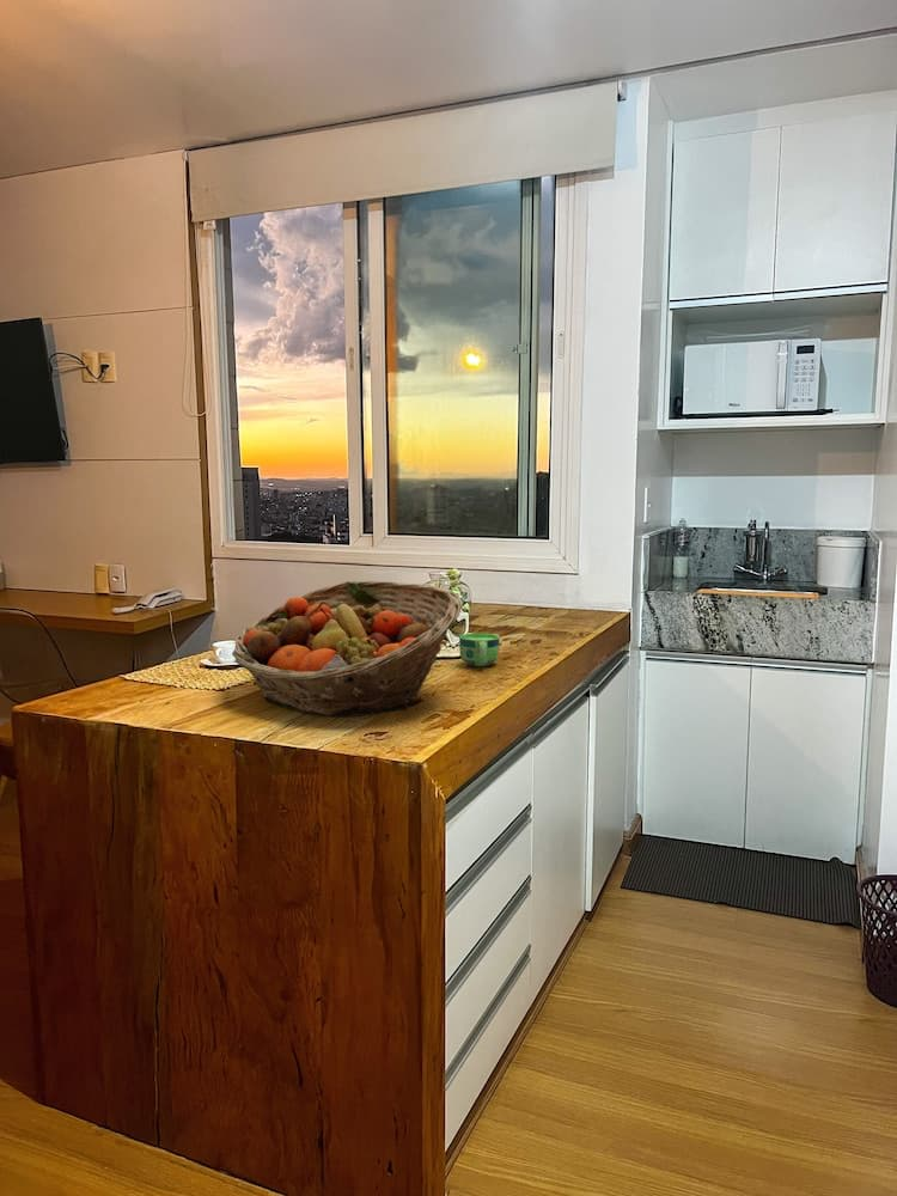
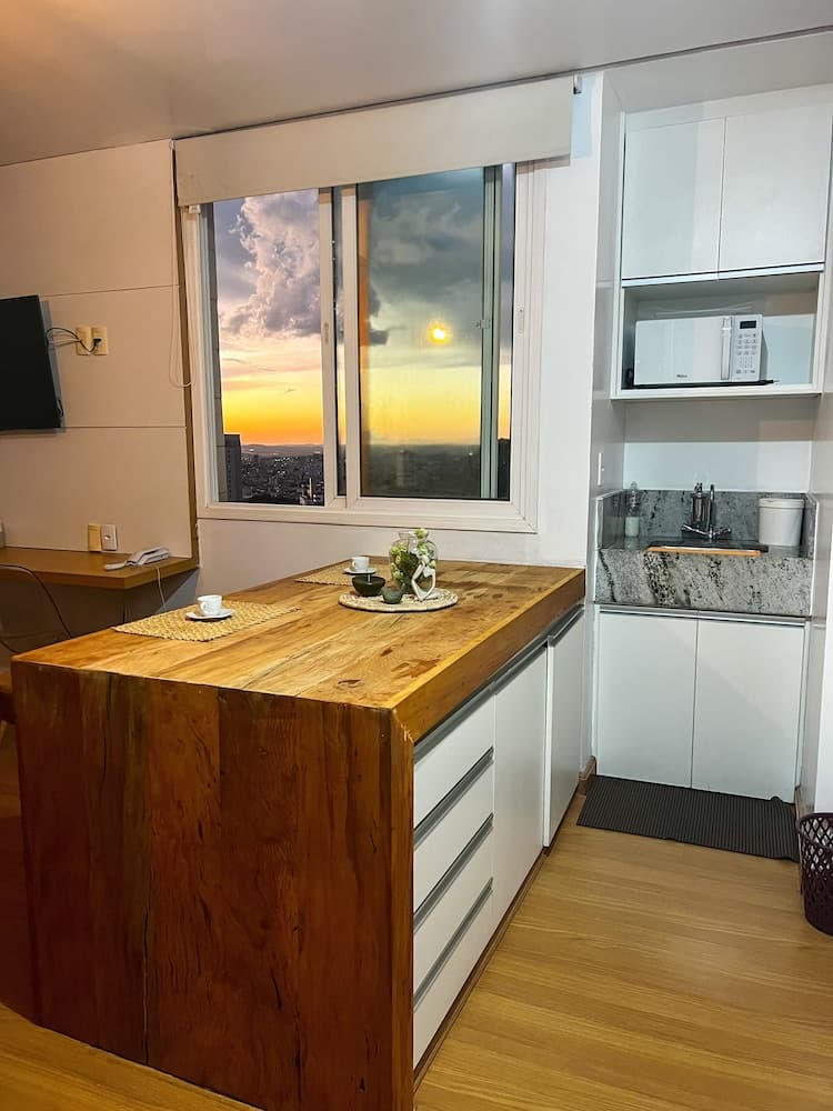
- cup (481, 651)
- fruit basket (346, 642)
